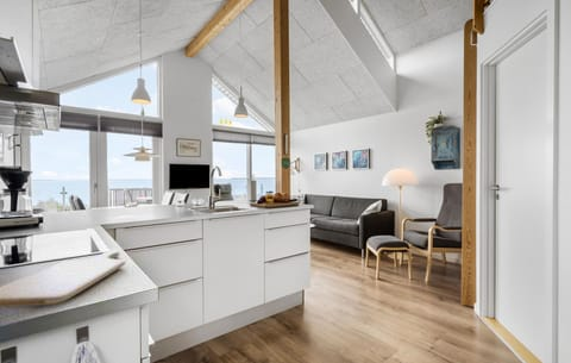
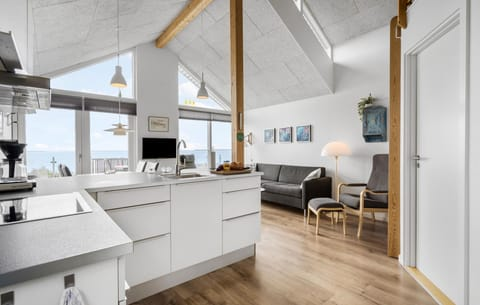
- chopping board (76, 271)
